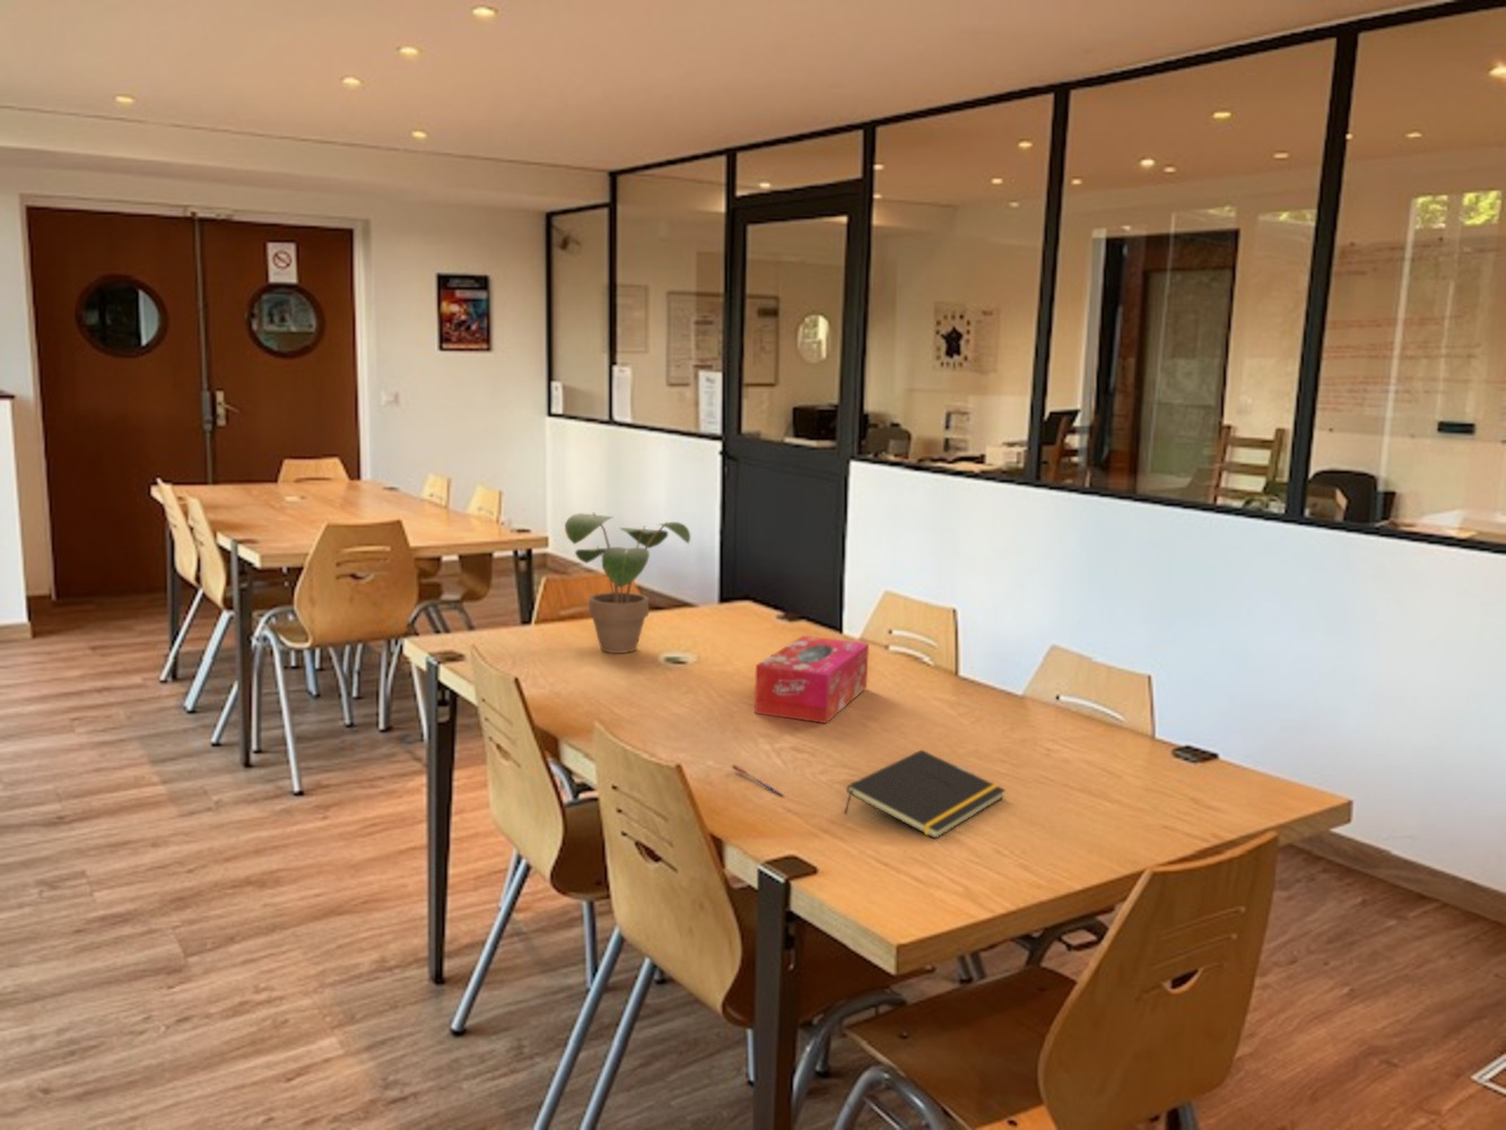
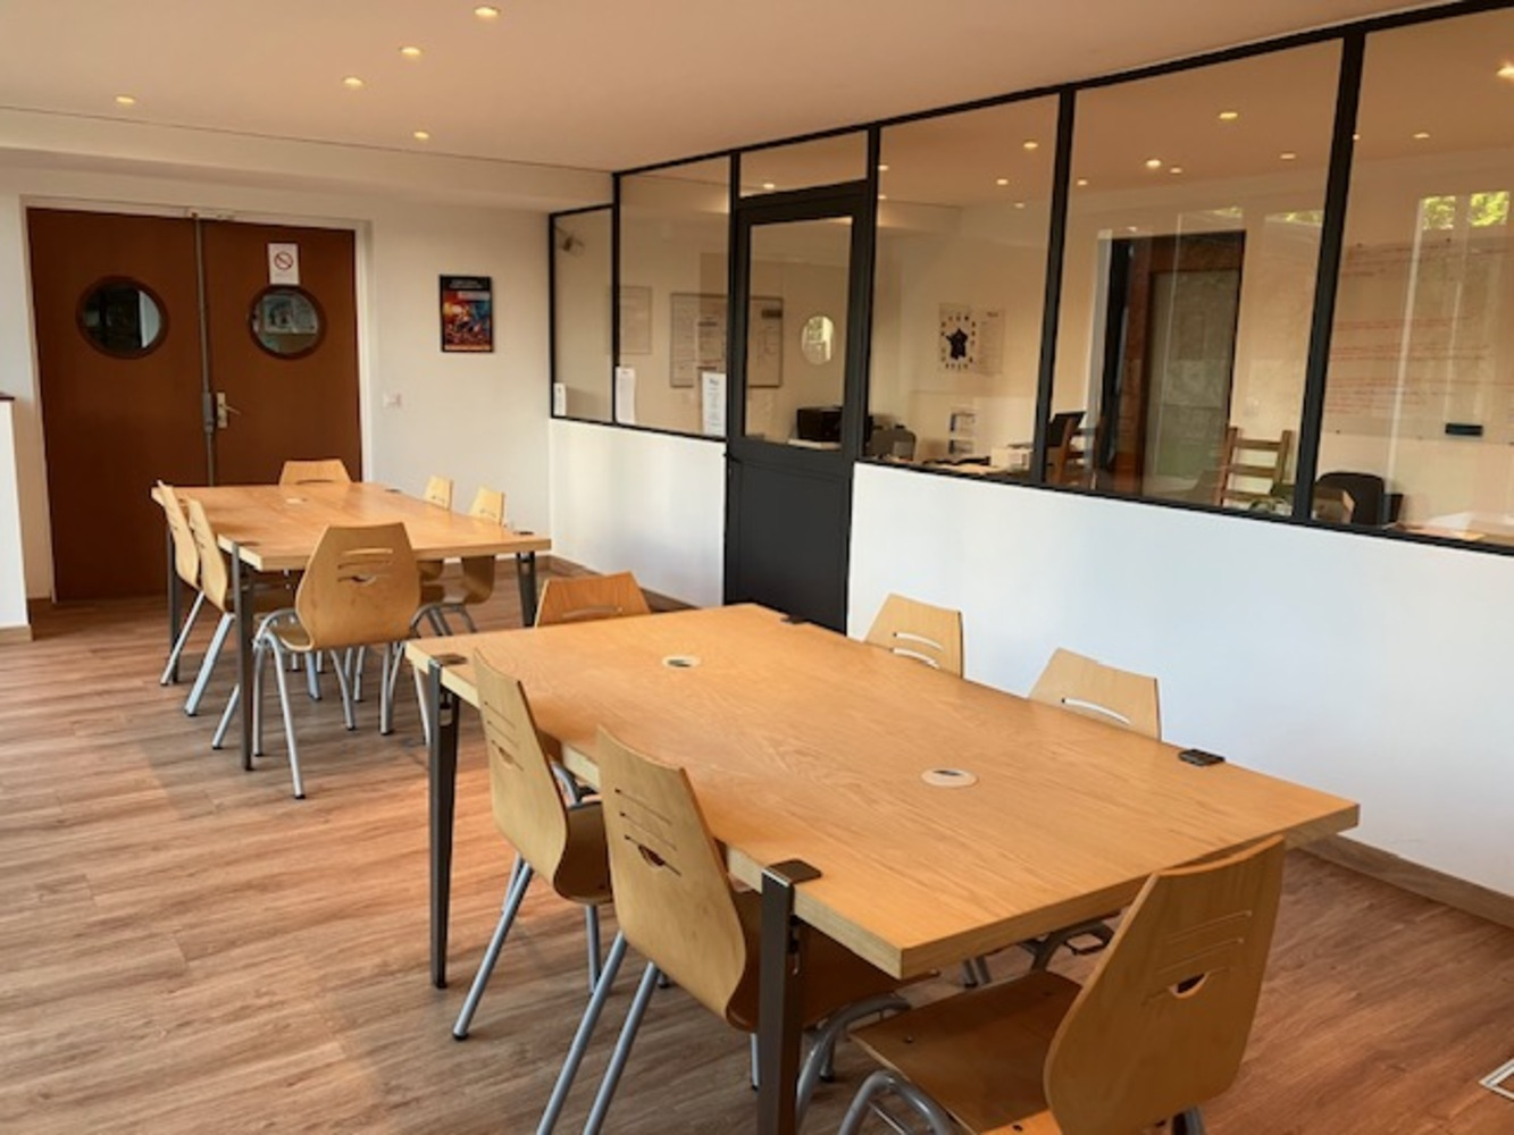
- potted plant (619, 578)
- tissue box (813, 677)
- pen (757, 780)
- notepad (928, 791)
